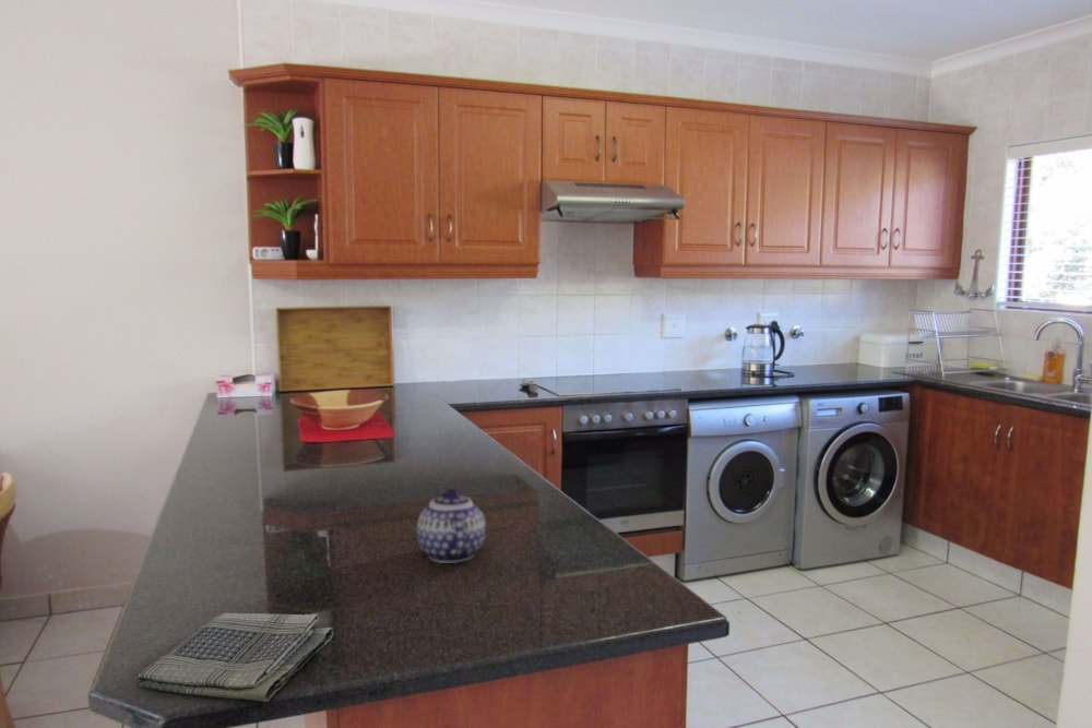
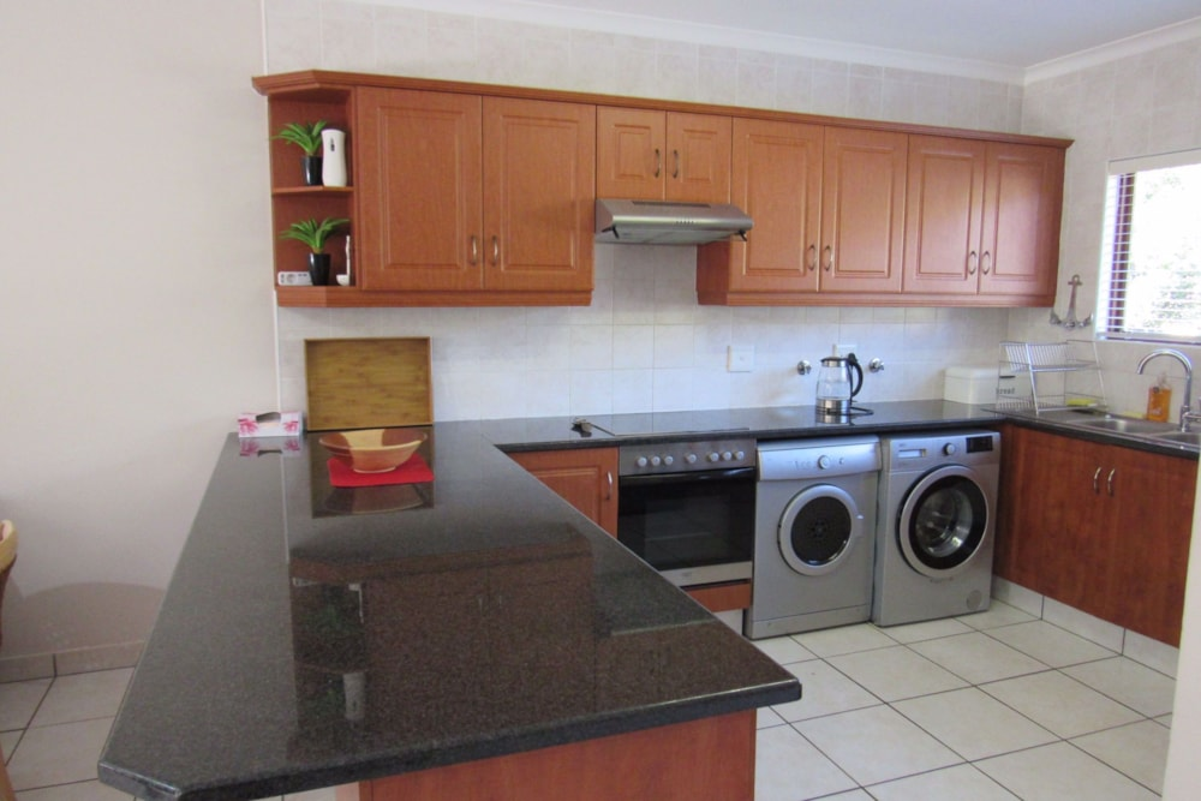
- dish towel (242, 649)
- teapot (451, 523)
